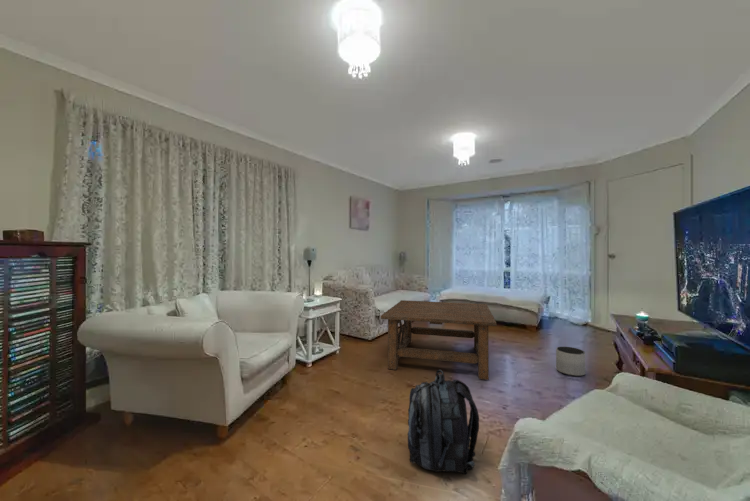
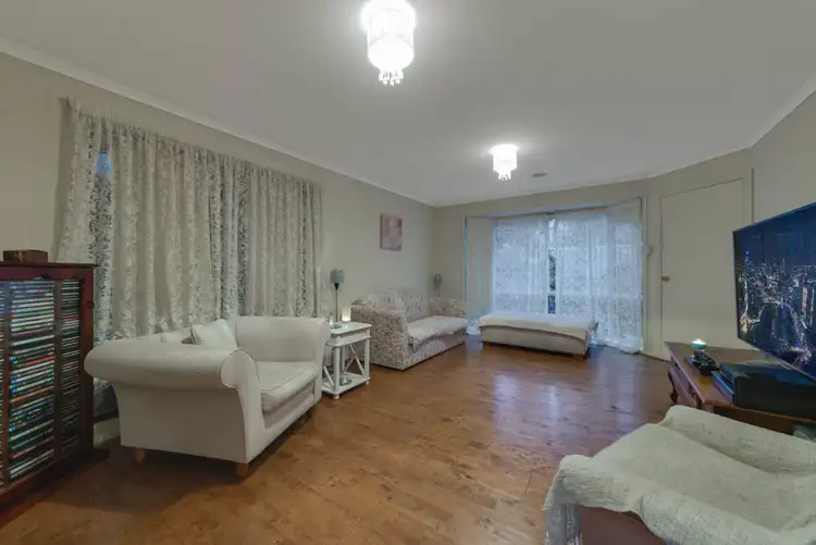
- planter (570, 361)
- coffee table (439, 333)
- backpack (441, 413)
